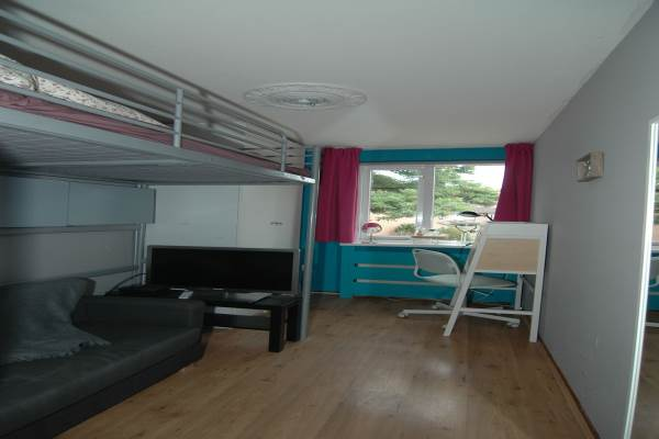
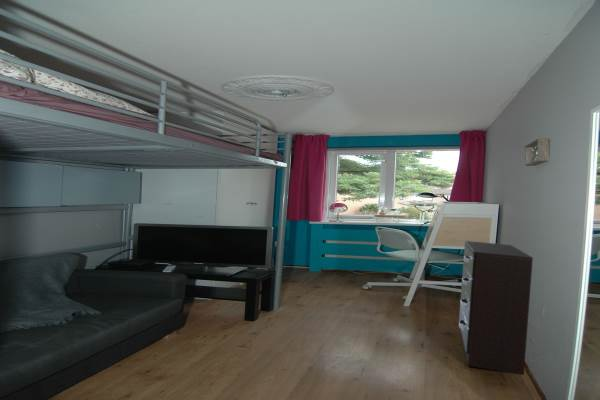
+ dresser (488, 298)
